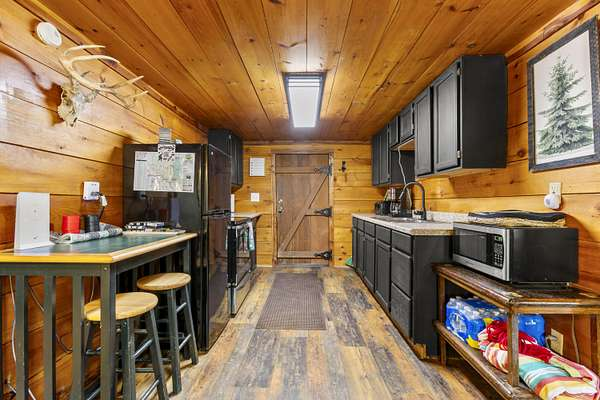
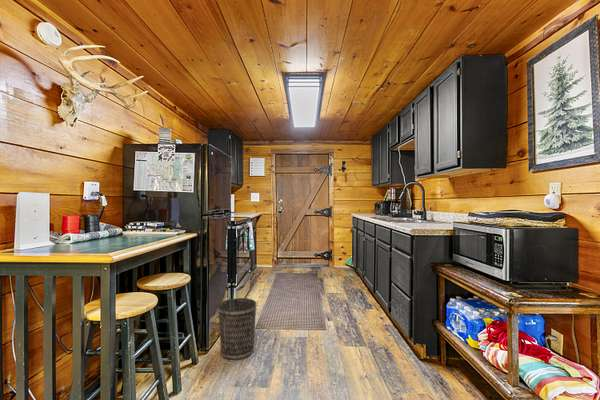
+ wastebasket (237, 327)
